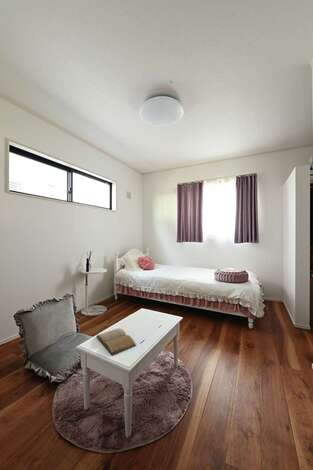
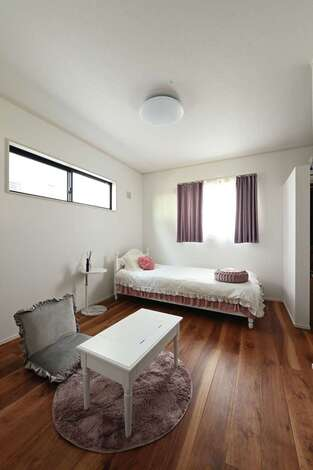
- book (115, 338)
